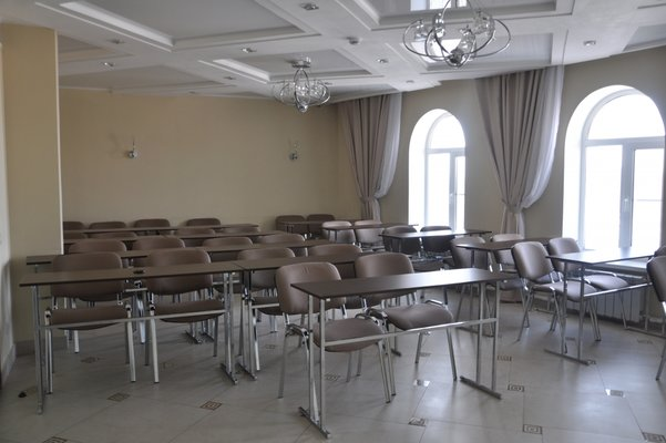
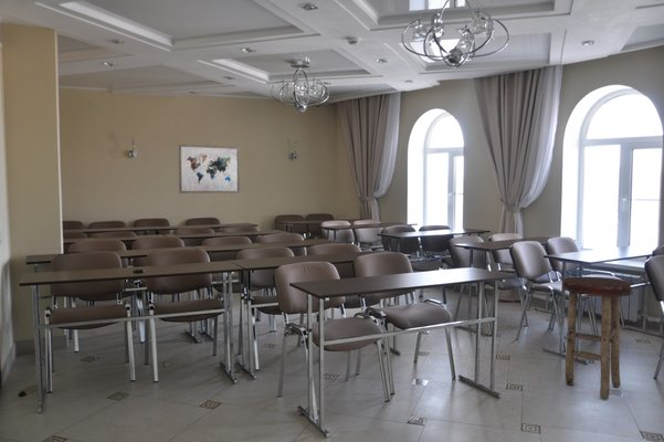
+ wall art (210, 169)
+ stool (594, 335)
